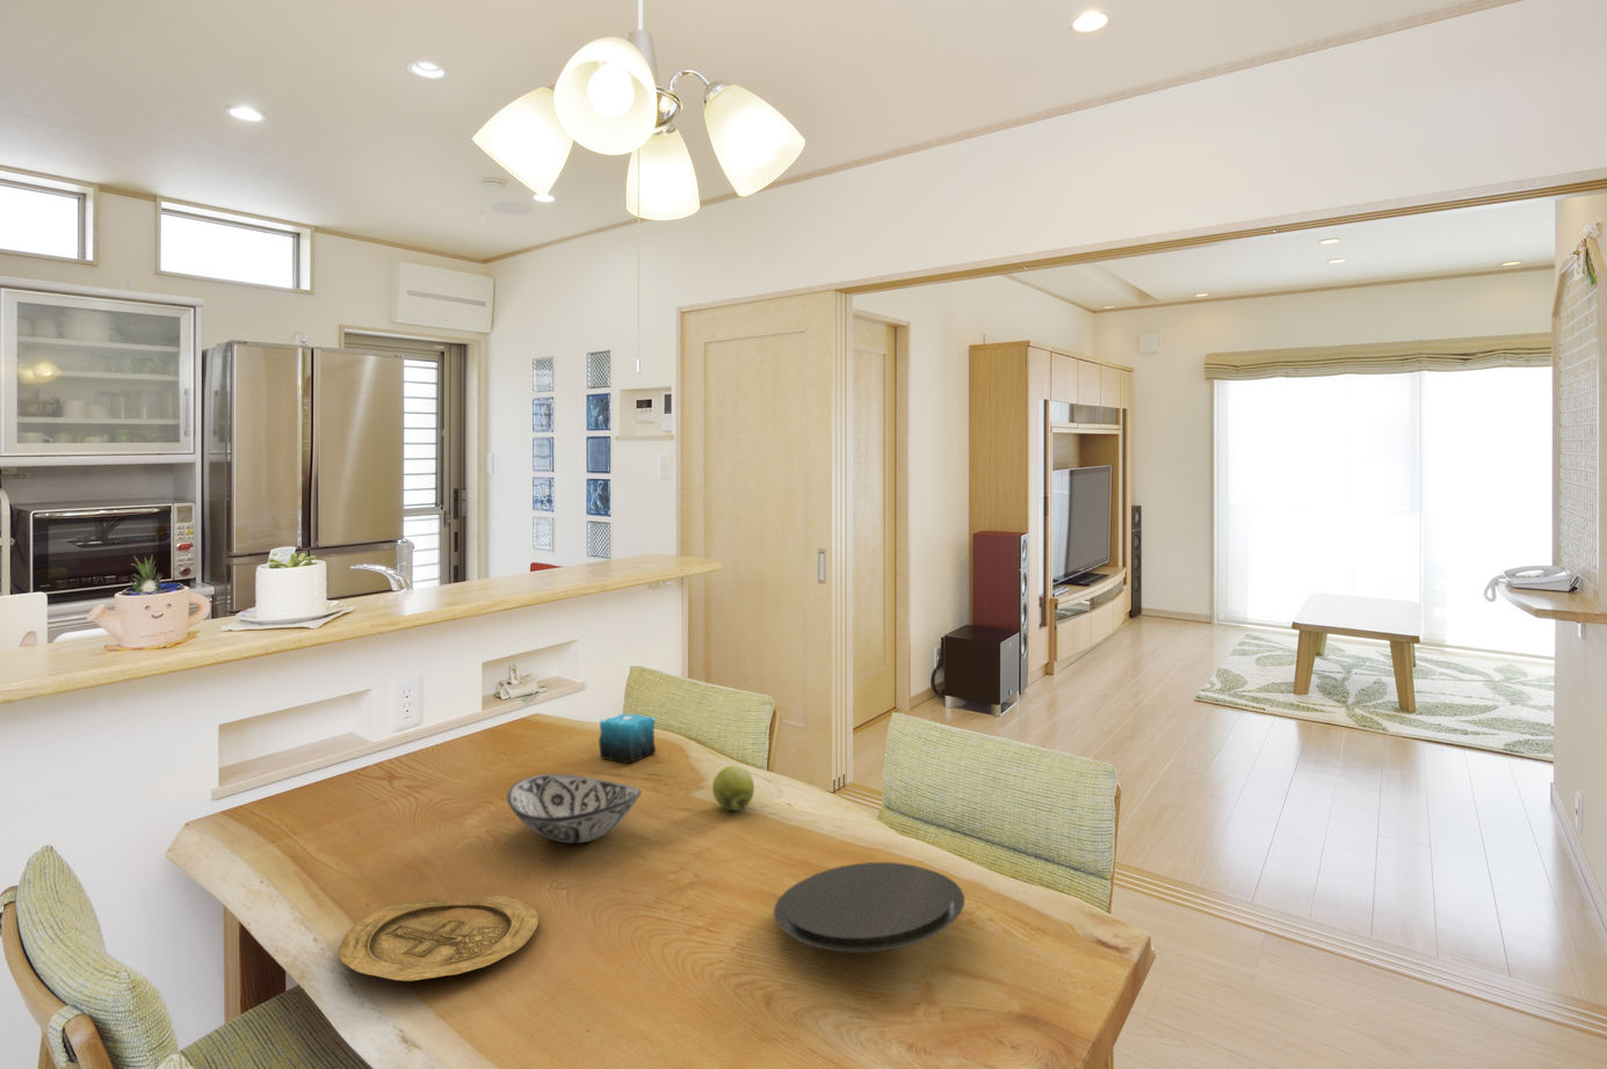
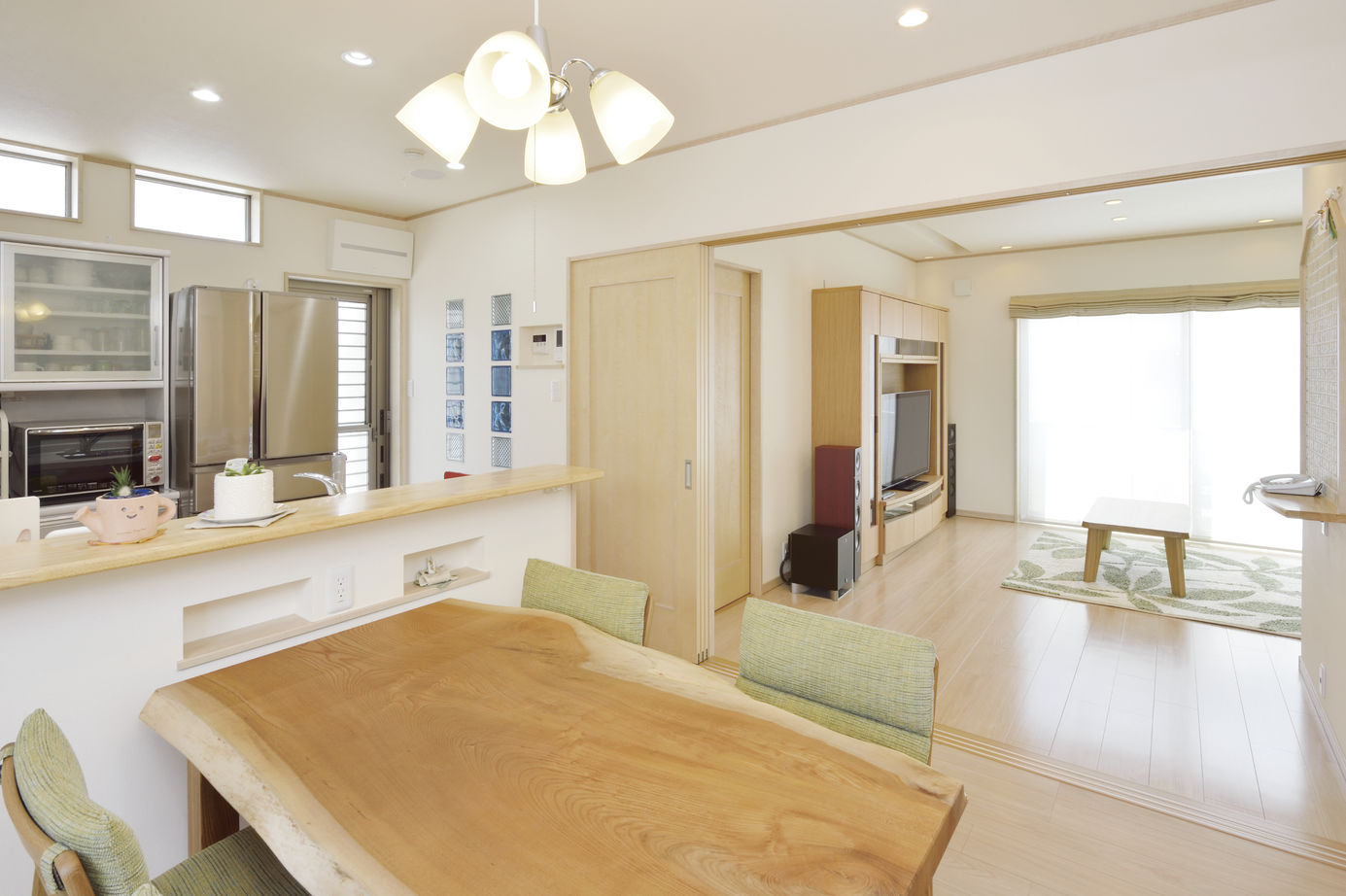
- apple (733, 787)
- plate (442, 933)
- candle (627, 729)
- decorative bowl (574, 811)
- plate (868, 909)
